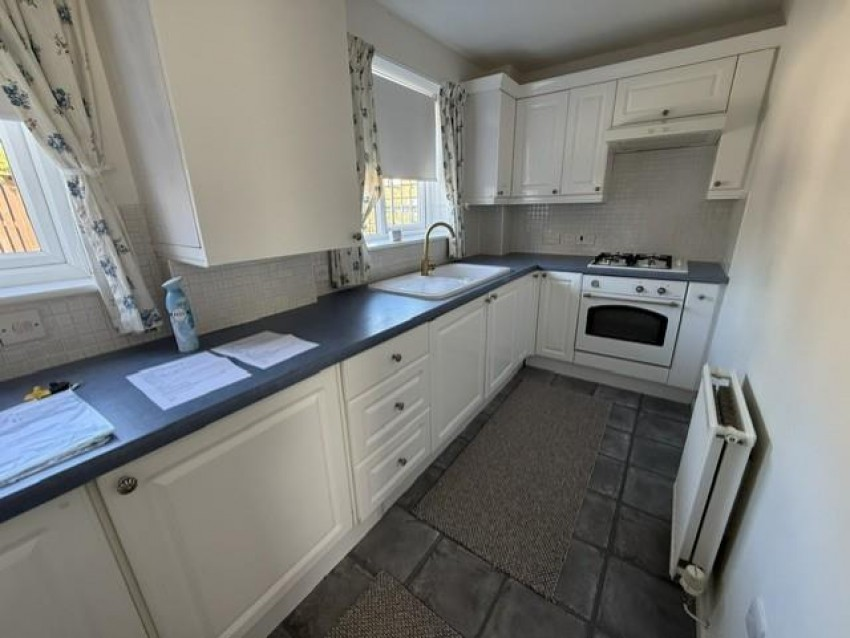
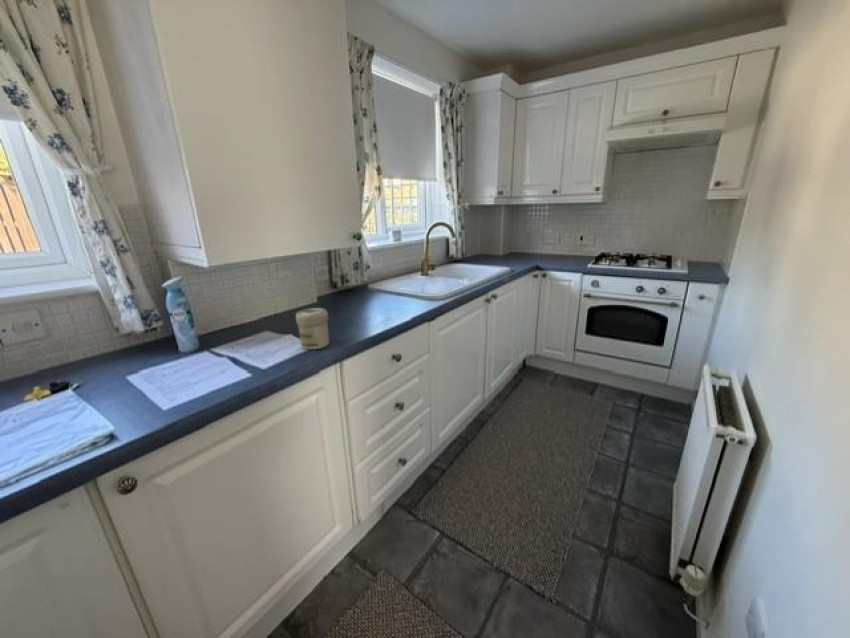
+ jar (313, 328)
